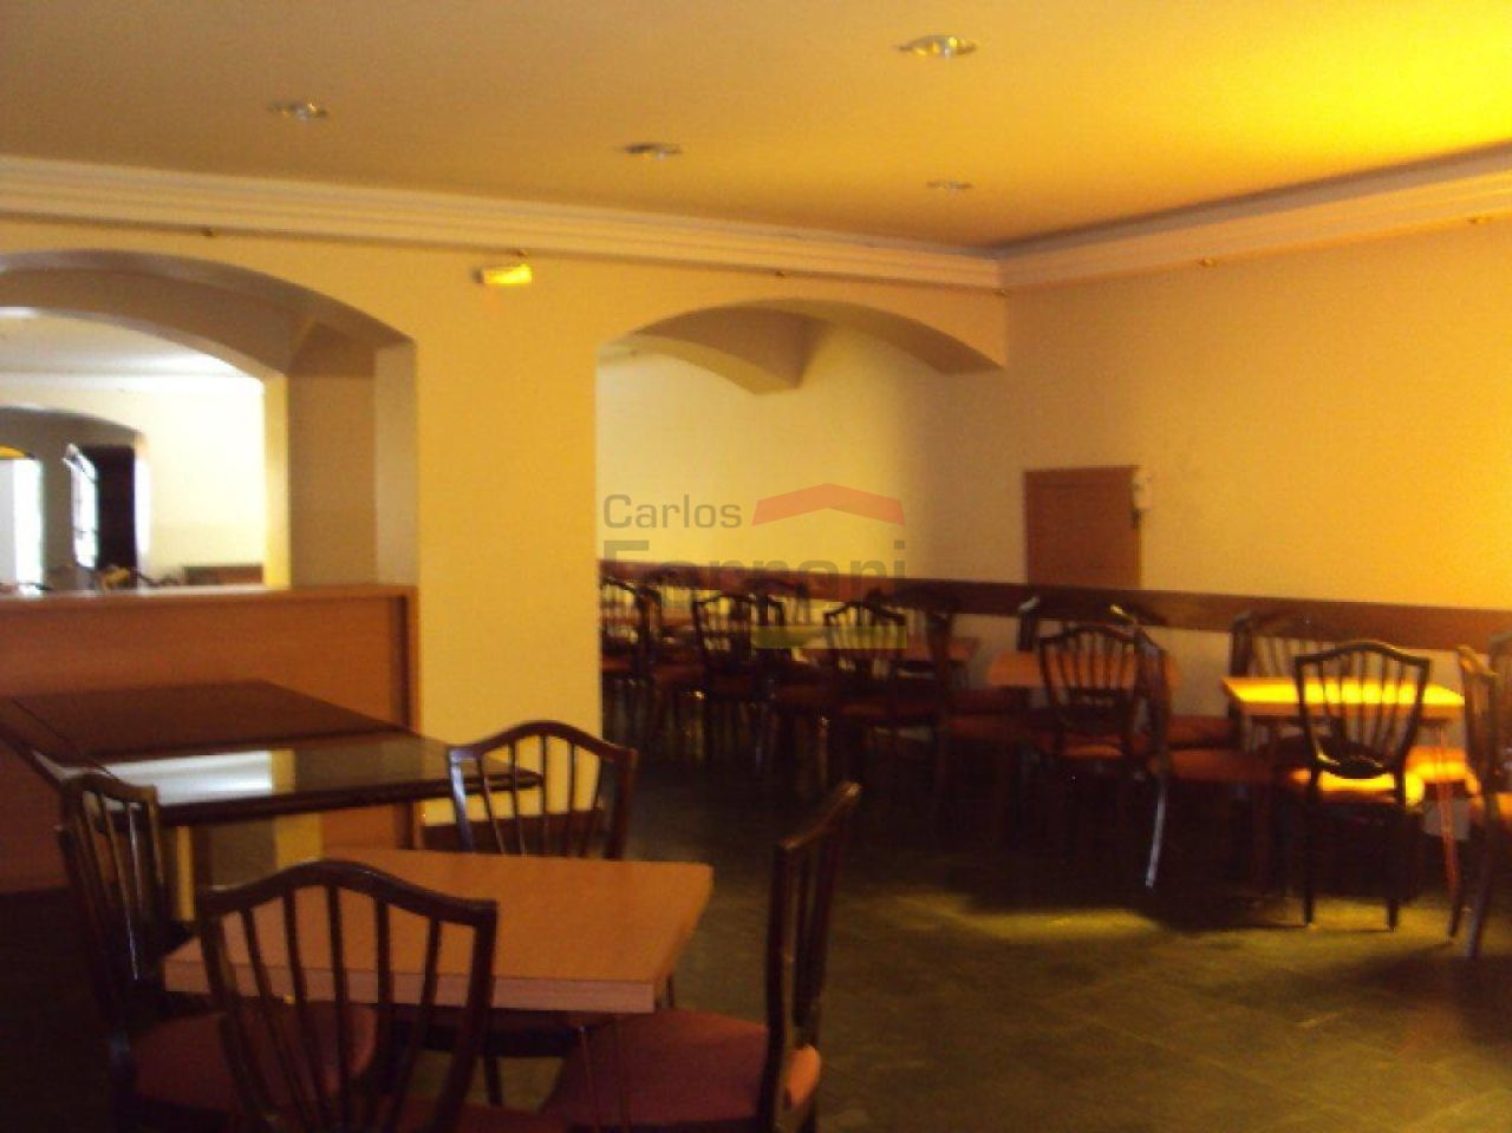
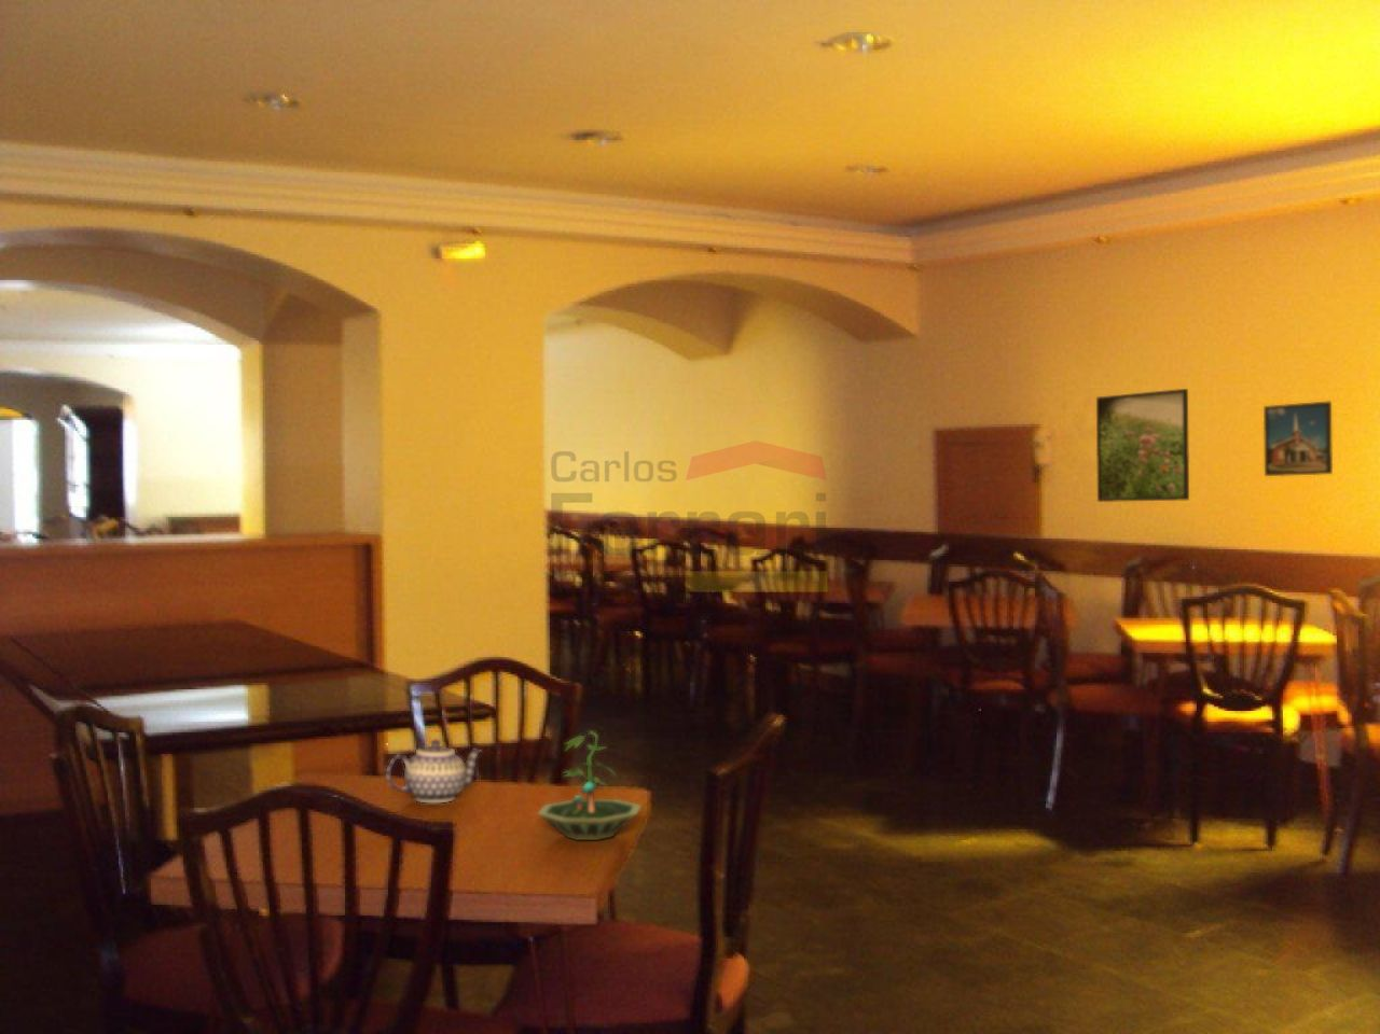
+ terrarium (590, 752)
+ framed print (1141, 447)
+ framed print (1297, 439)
+ teapot (436, 769)
